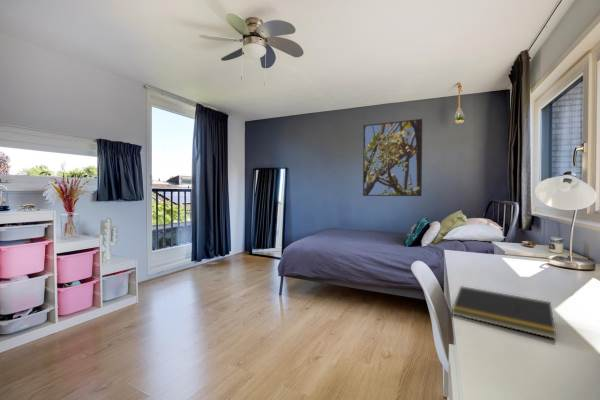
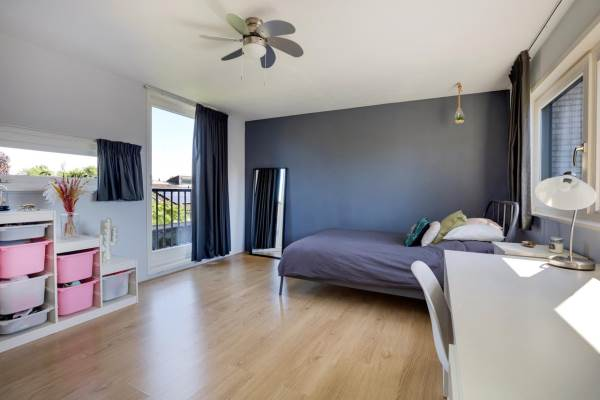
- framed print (391, 159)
- notepad (500, 308)
